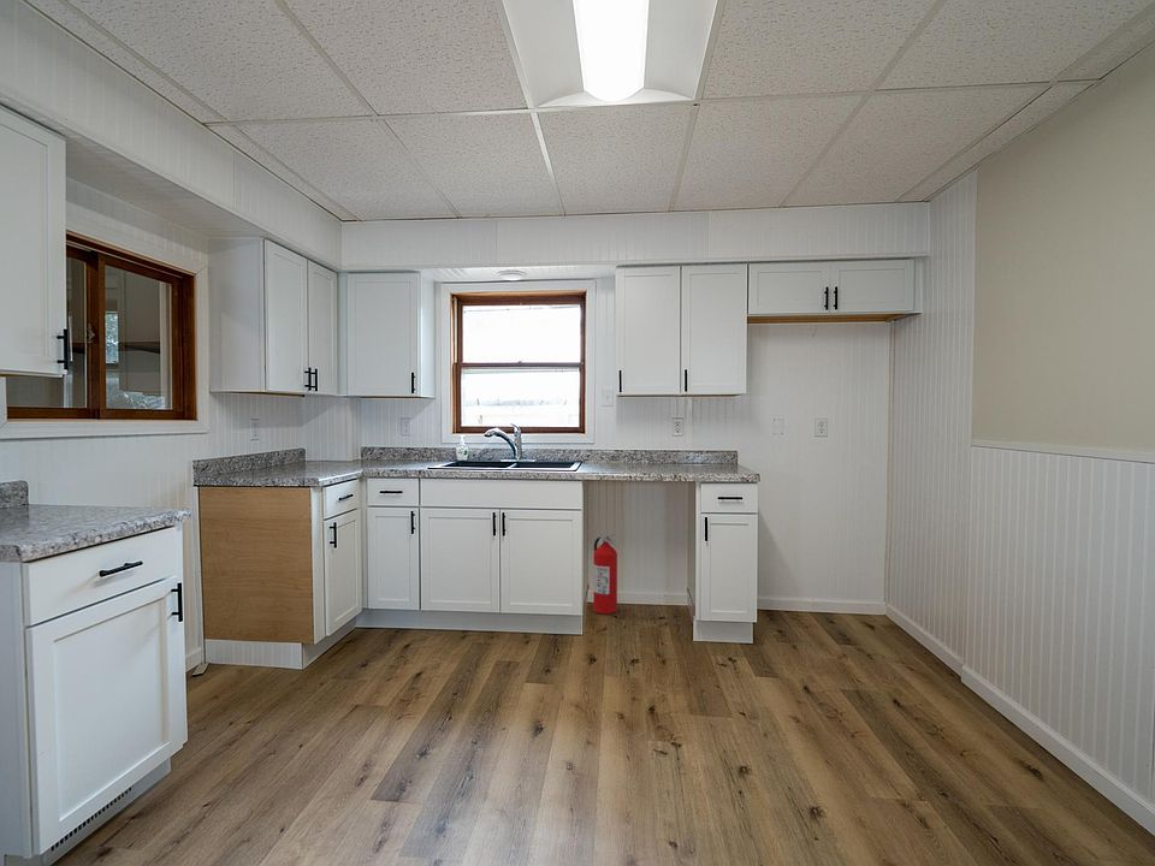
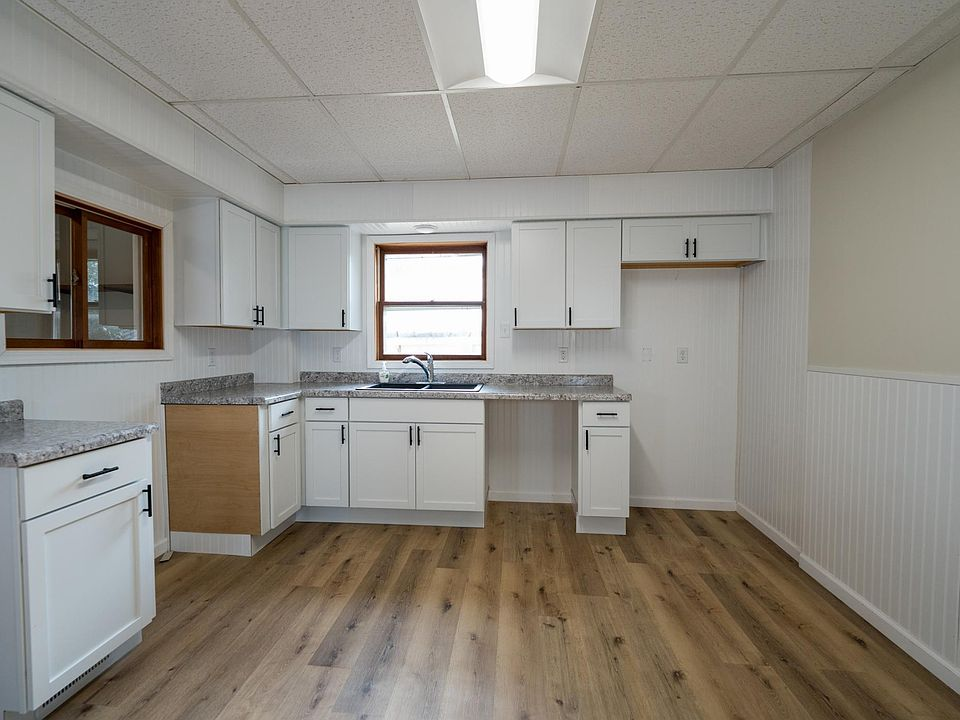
- fire extinguisher (605, 570)
